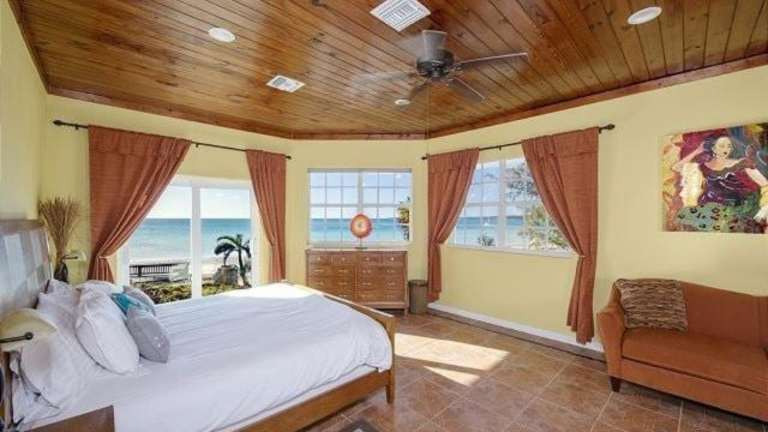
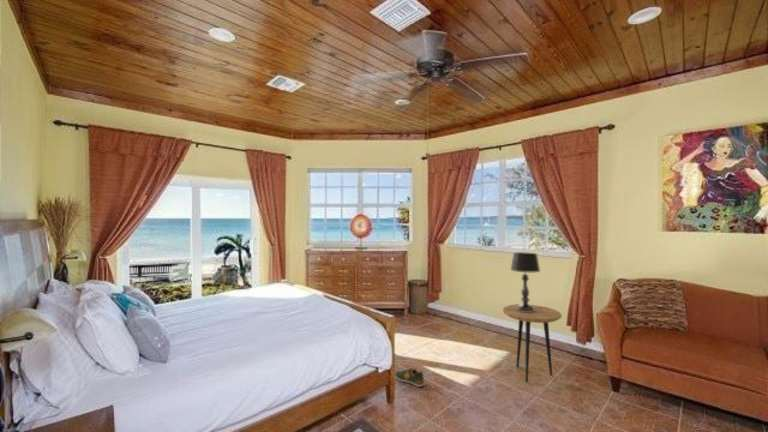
+ table lamp (525, 281)
+ side table (529, 342)
+ shoe (409, 374)
